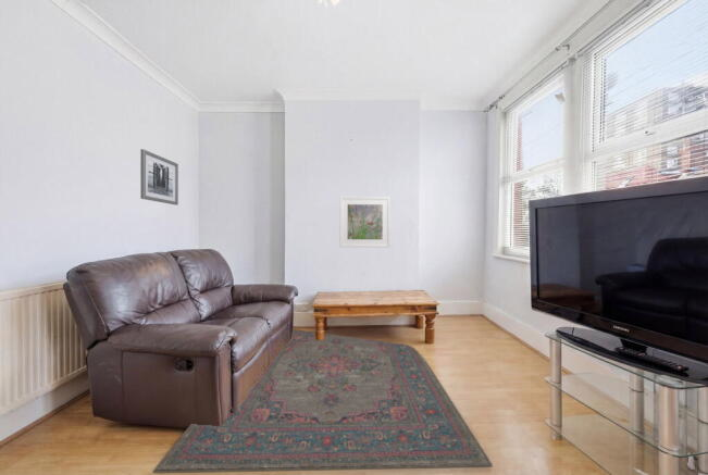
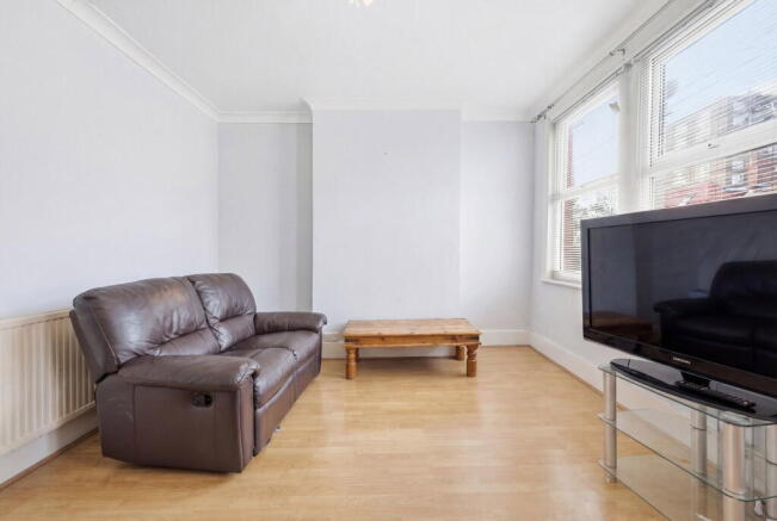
- wall art (161, 179)
- rug (334, 364)
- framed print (364, 222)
